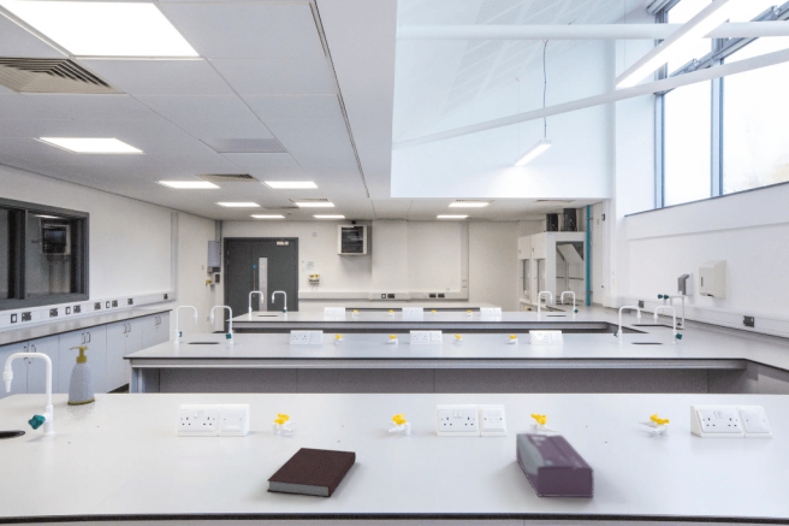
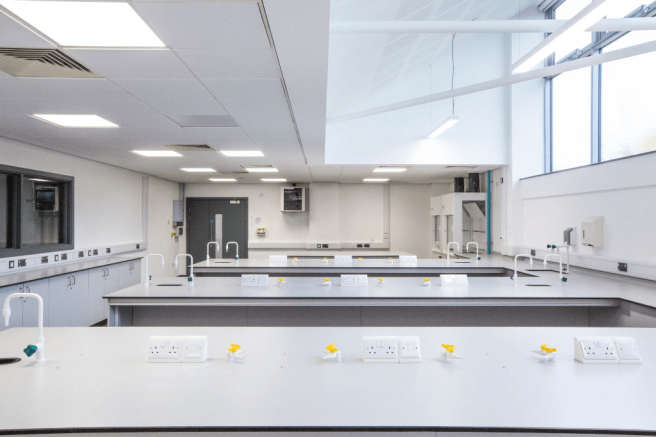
- tissue box (551, 462)
- soap bottle (81, 373)
- notebook (314, 469)
